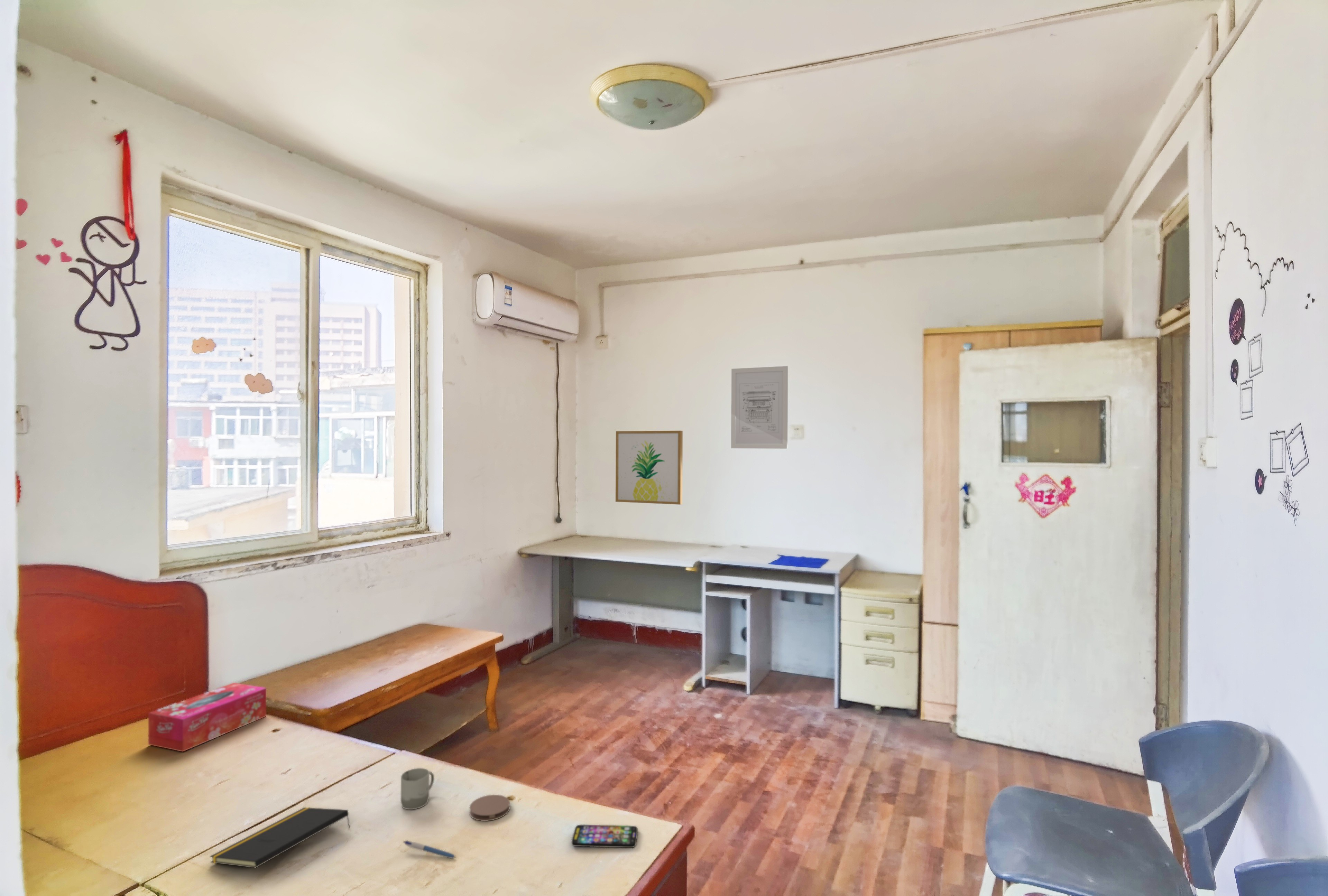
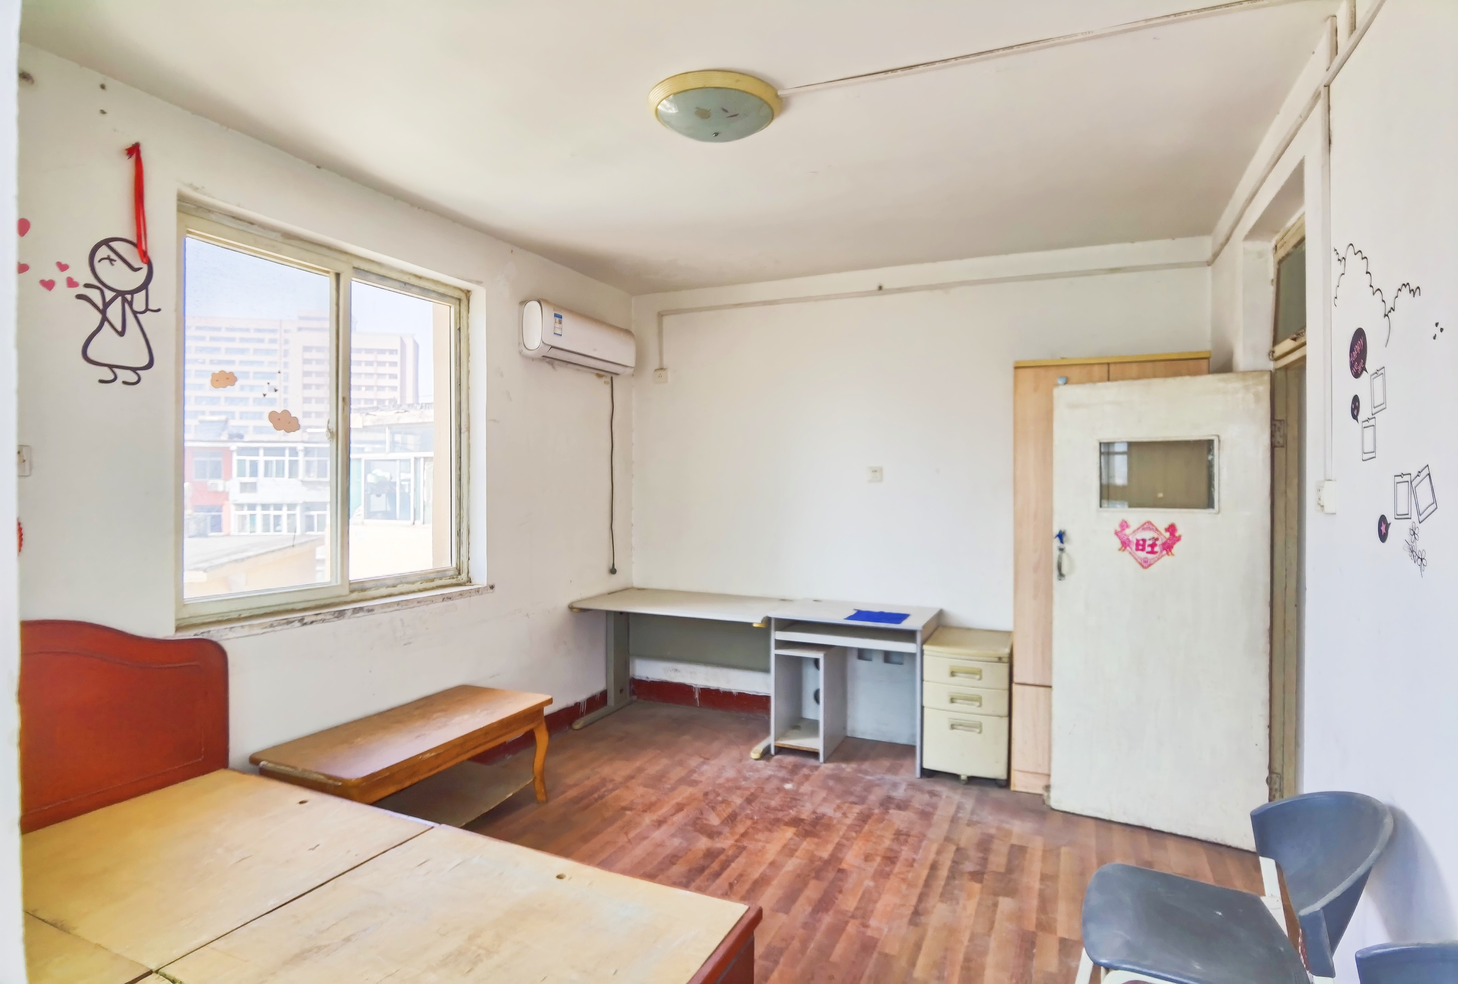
- smartphone (605, 836)
- wall art (648, 467)
- cup (419, 786)
- pen (428, 850)
- tissue box (210, 715)
- notepad (282, 835)
- coaster (490, 807)
- wall art (759, 408)
